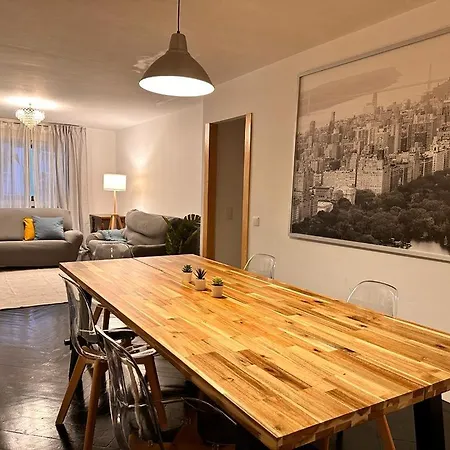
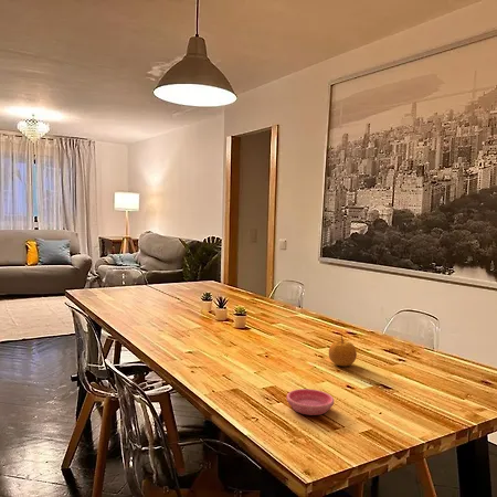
+ saucer (309, 402)
+ fruit (342, 350)
